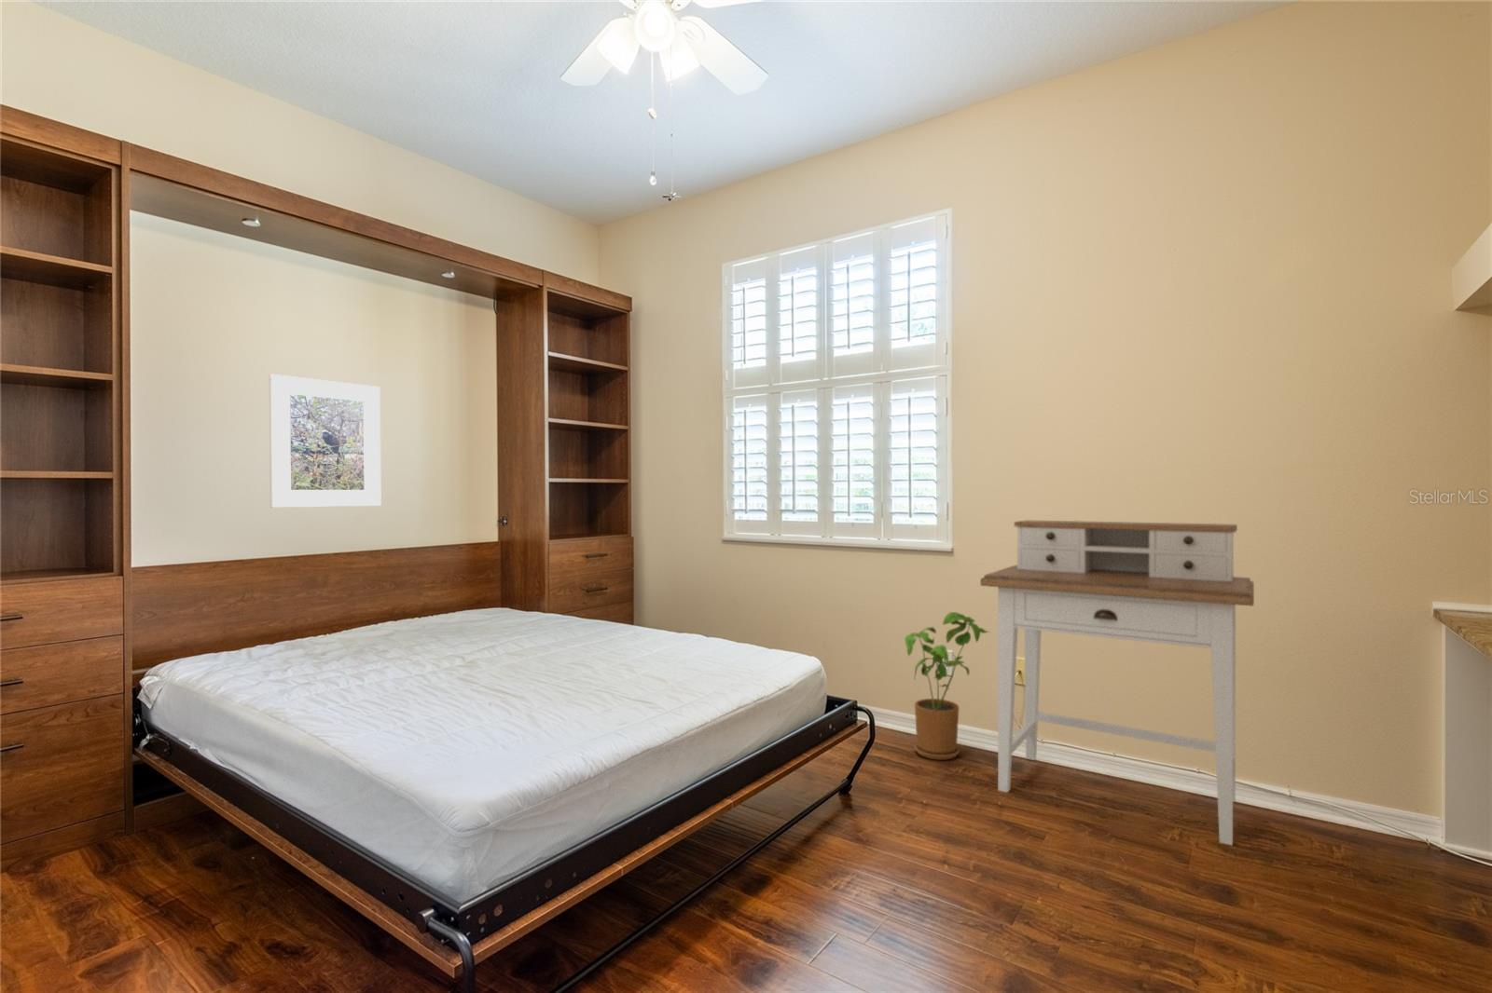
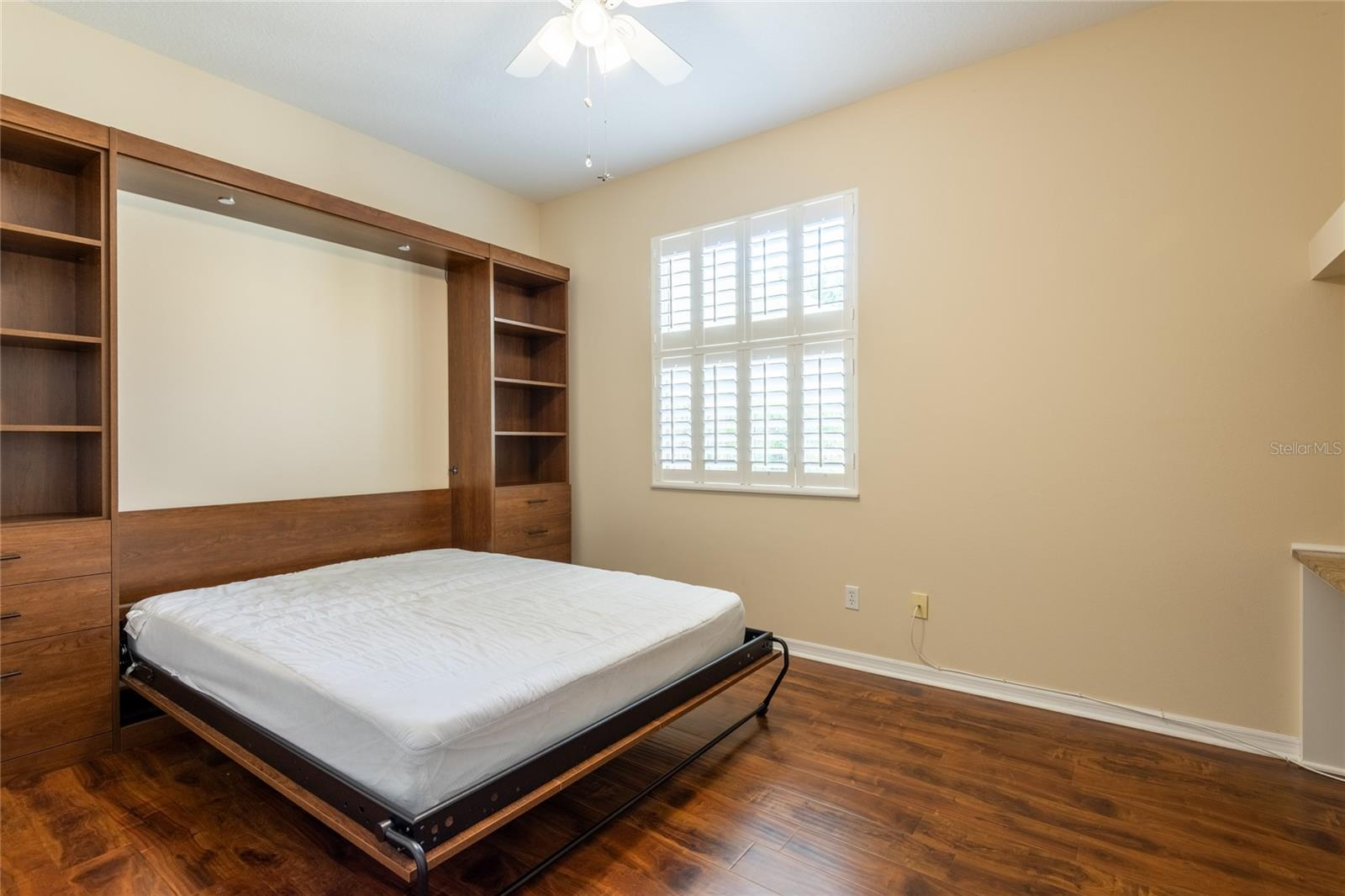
- desk (1117, 638)
- house plant (938, 685)
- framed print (327, 443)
